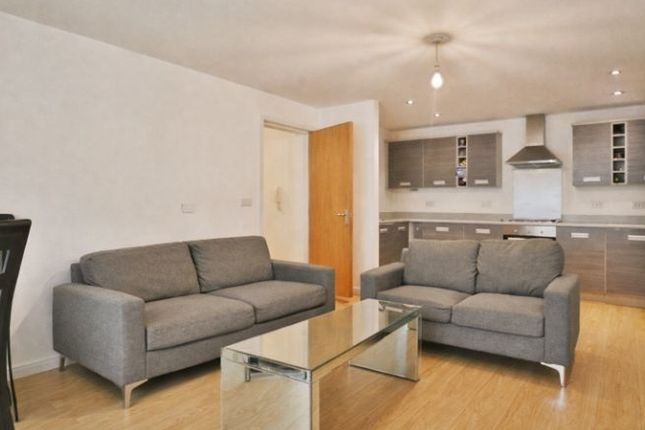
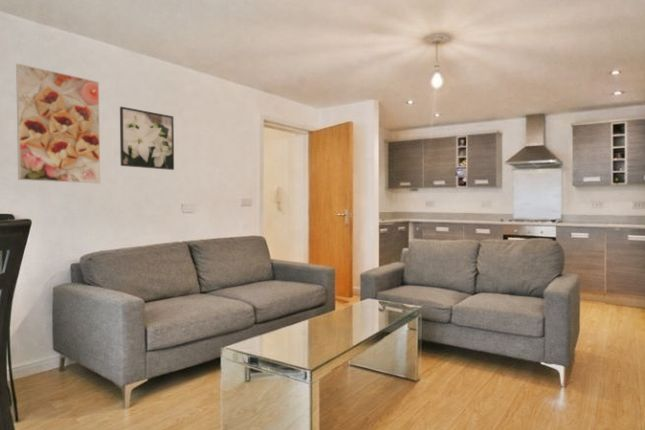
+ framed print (148, 139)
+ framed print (61, 127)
